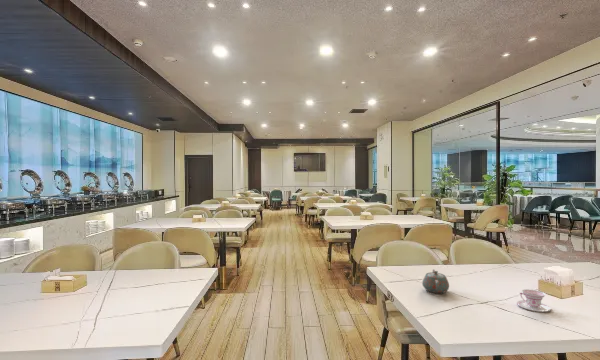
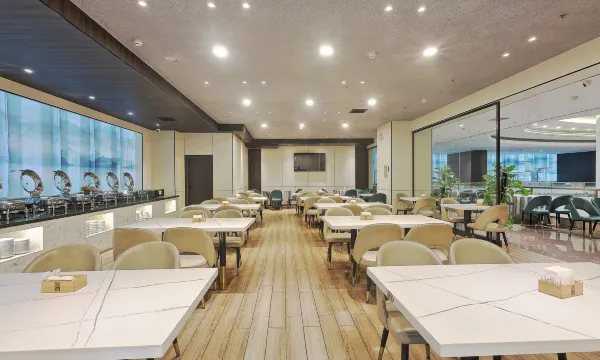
- teacup (533, 299)
- teapot (435, 280)
